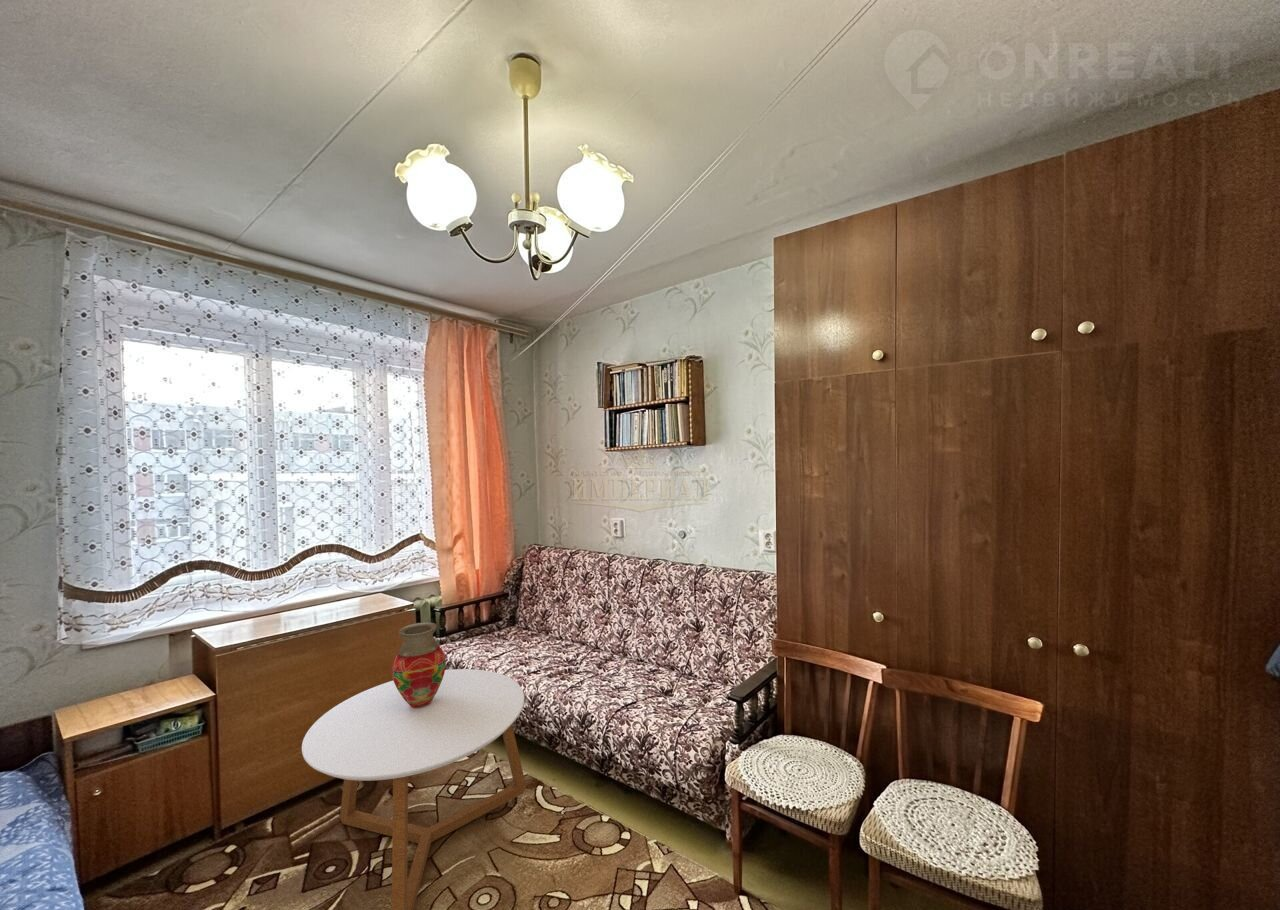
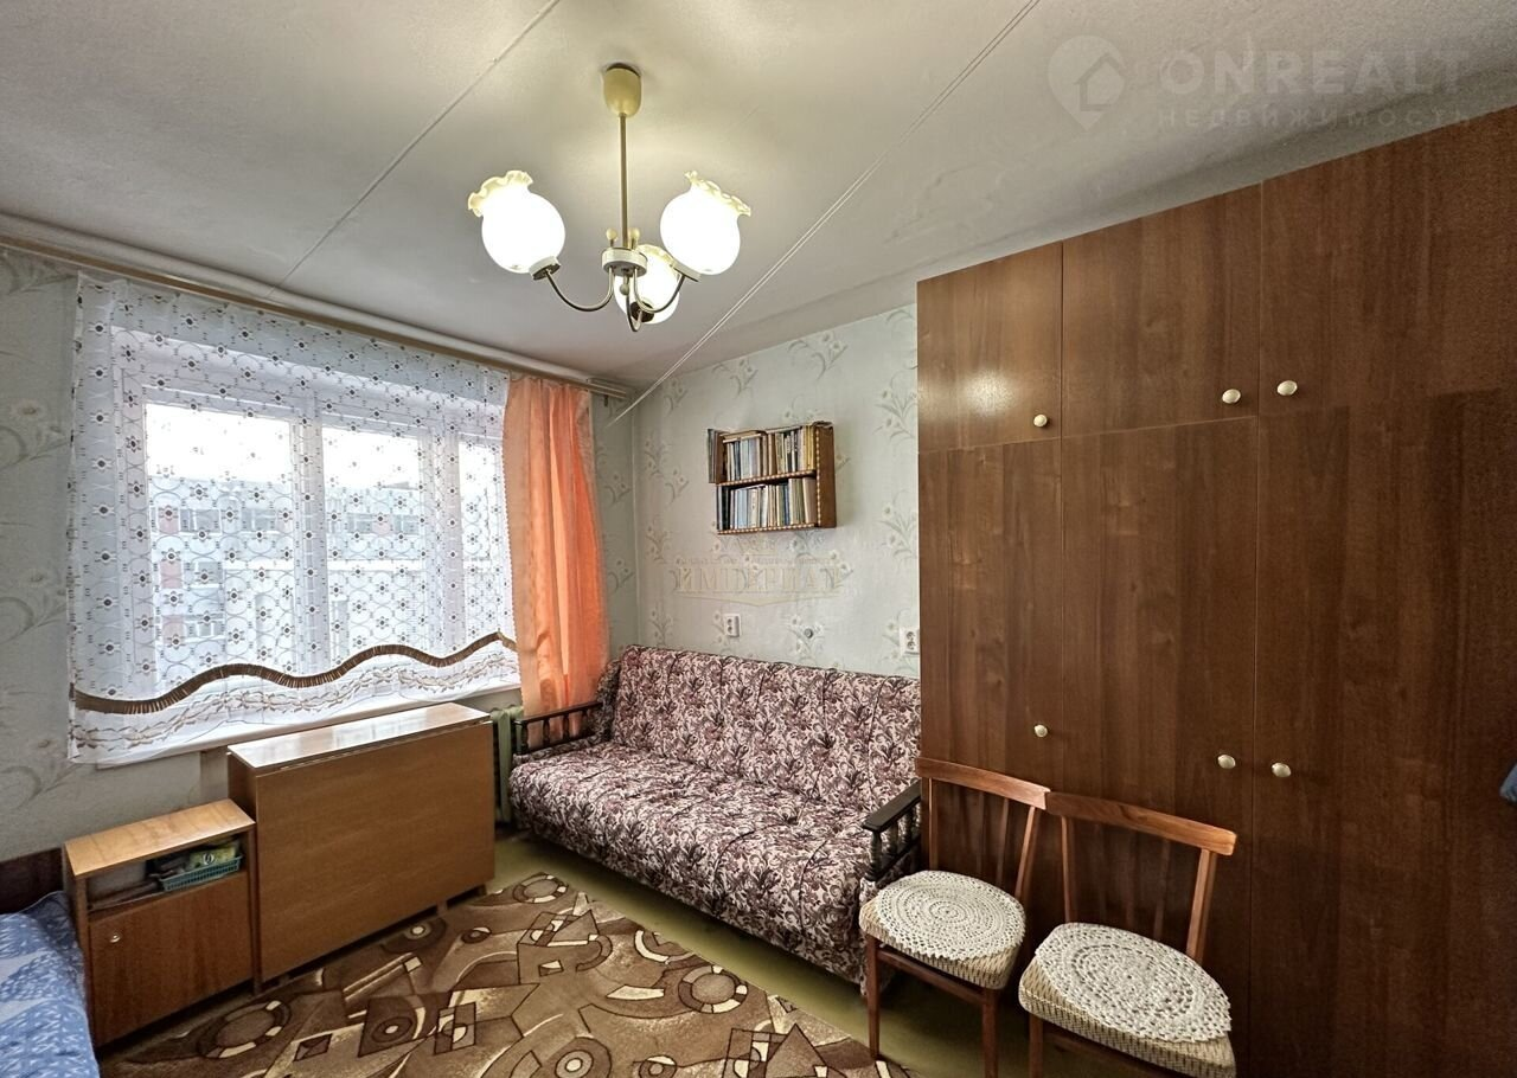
- coffee table (418, 773)
- vase (419, 665)
